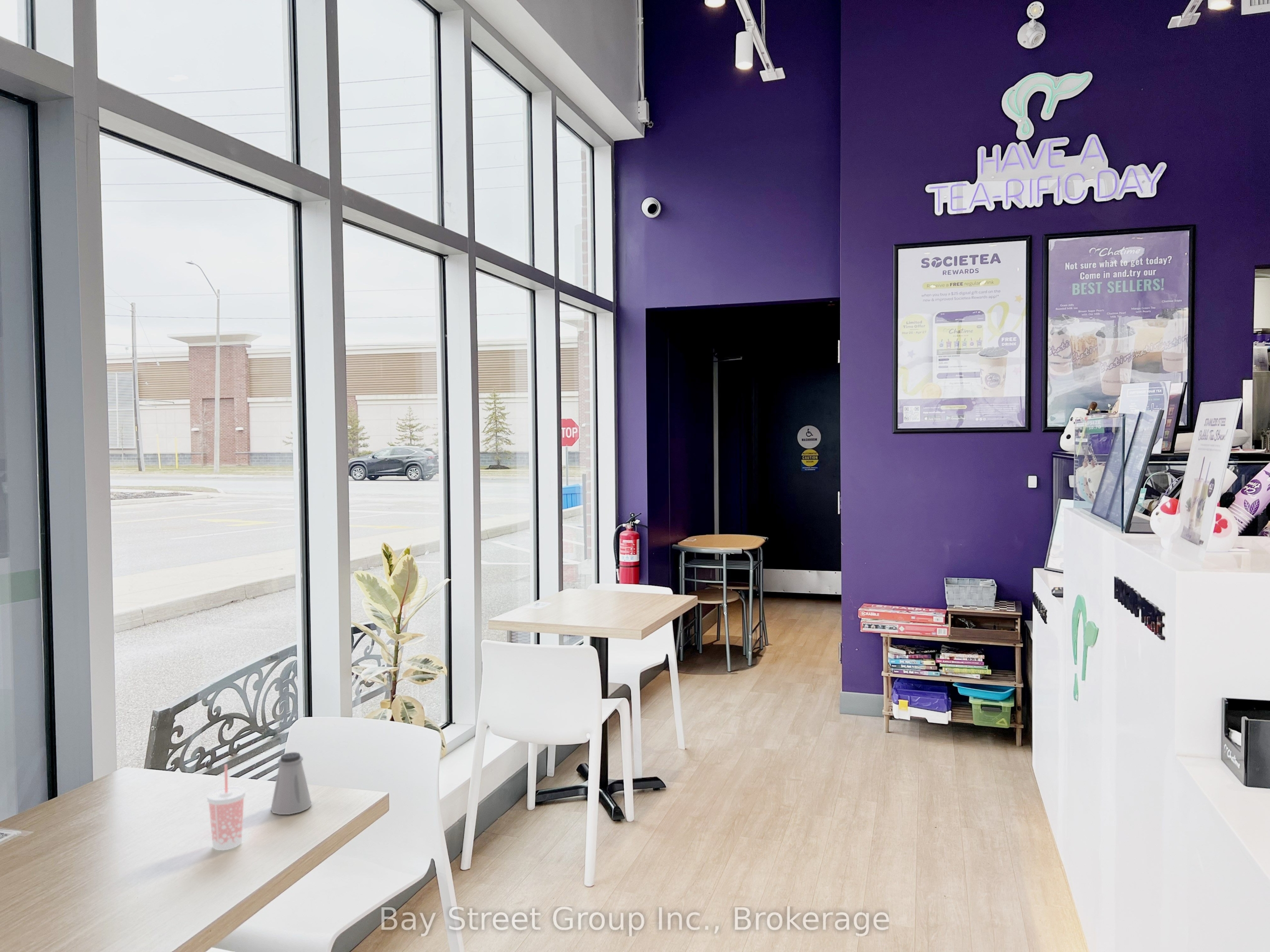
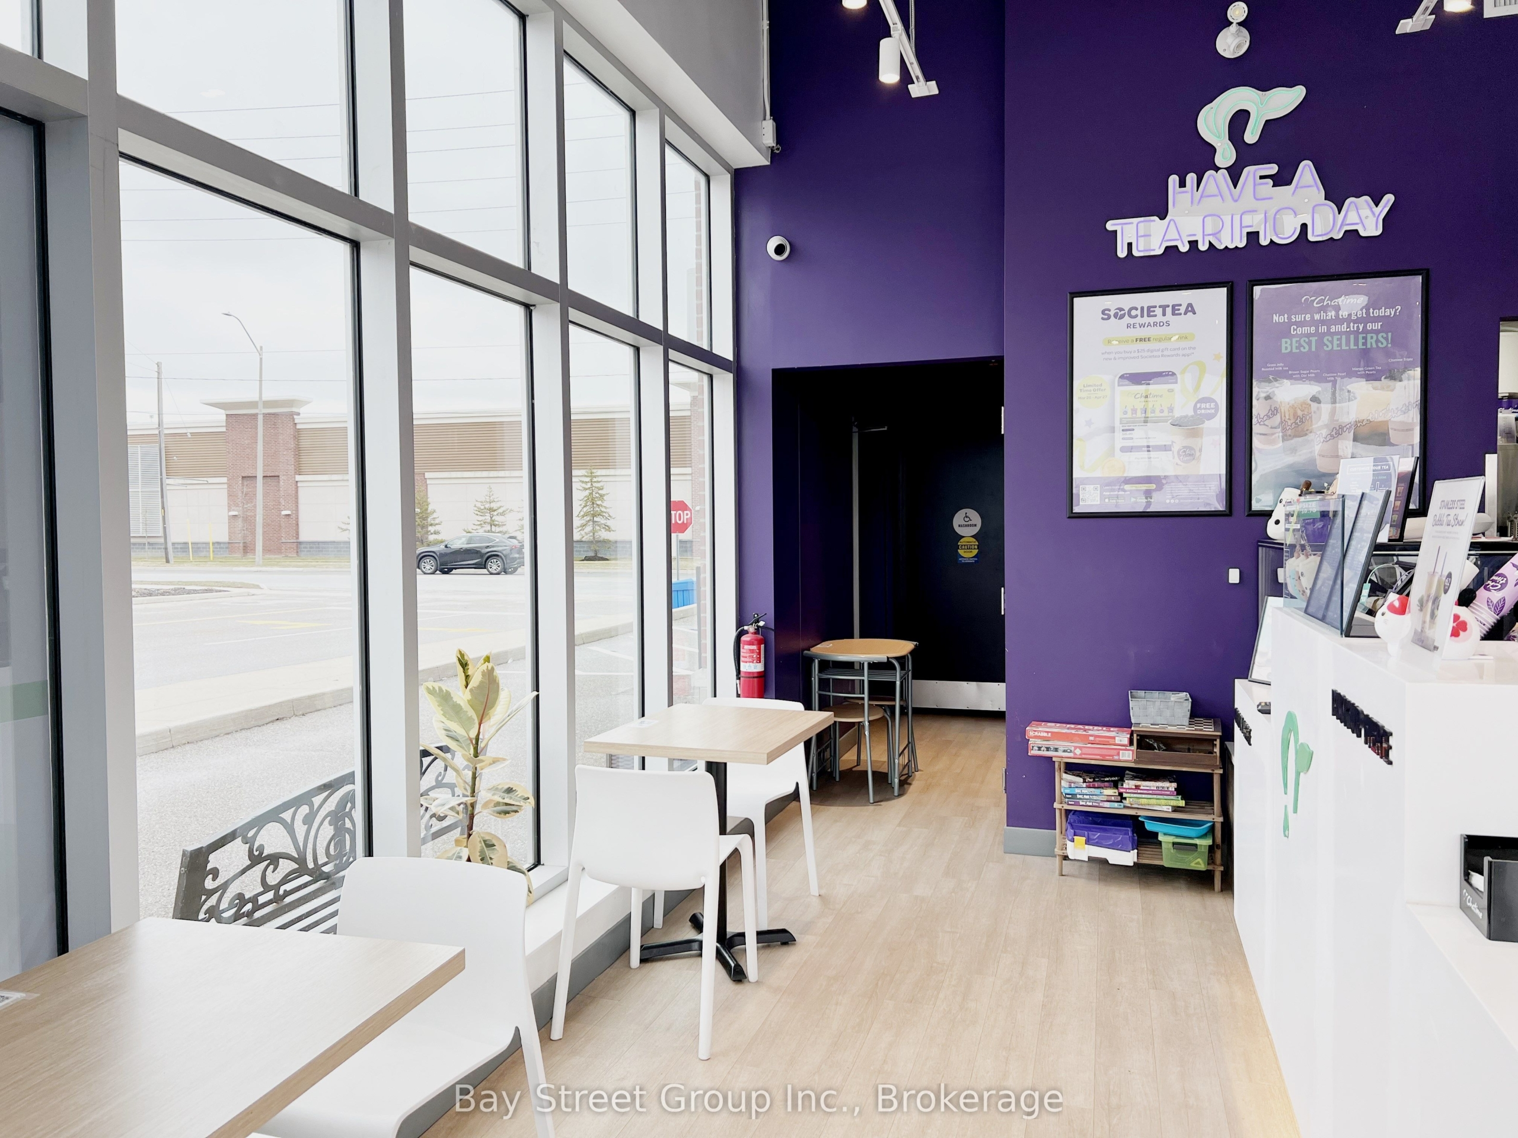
- saltshaker (291, 781)
- beverage cup (226, 804)
